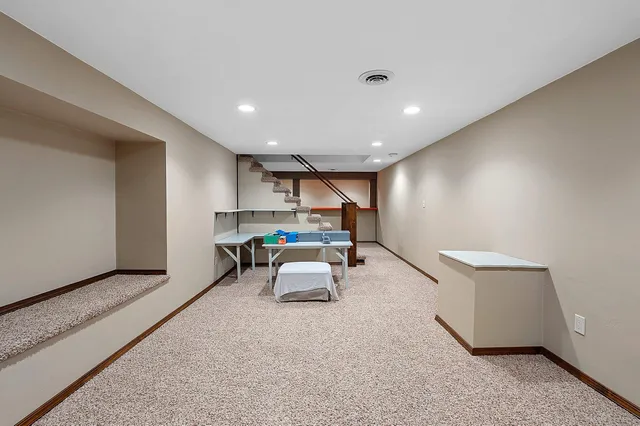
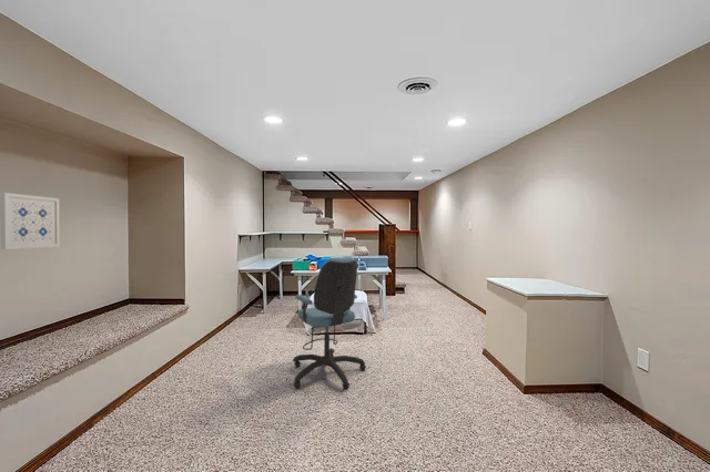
+ wall art (32, 222)
+ office chair (327, 315)
